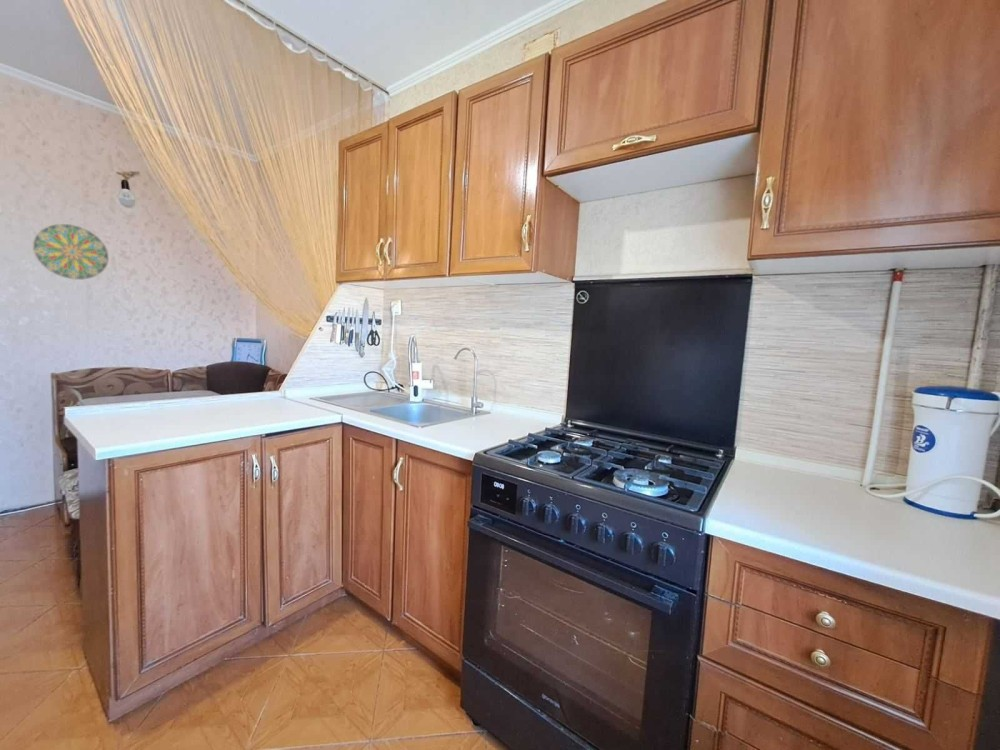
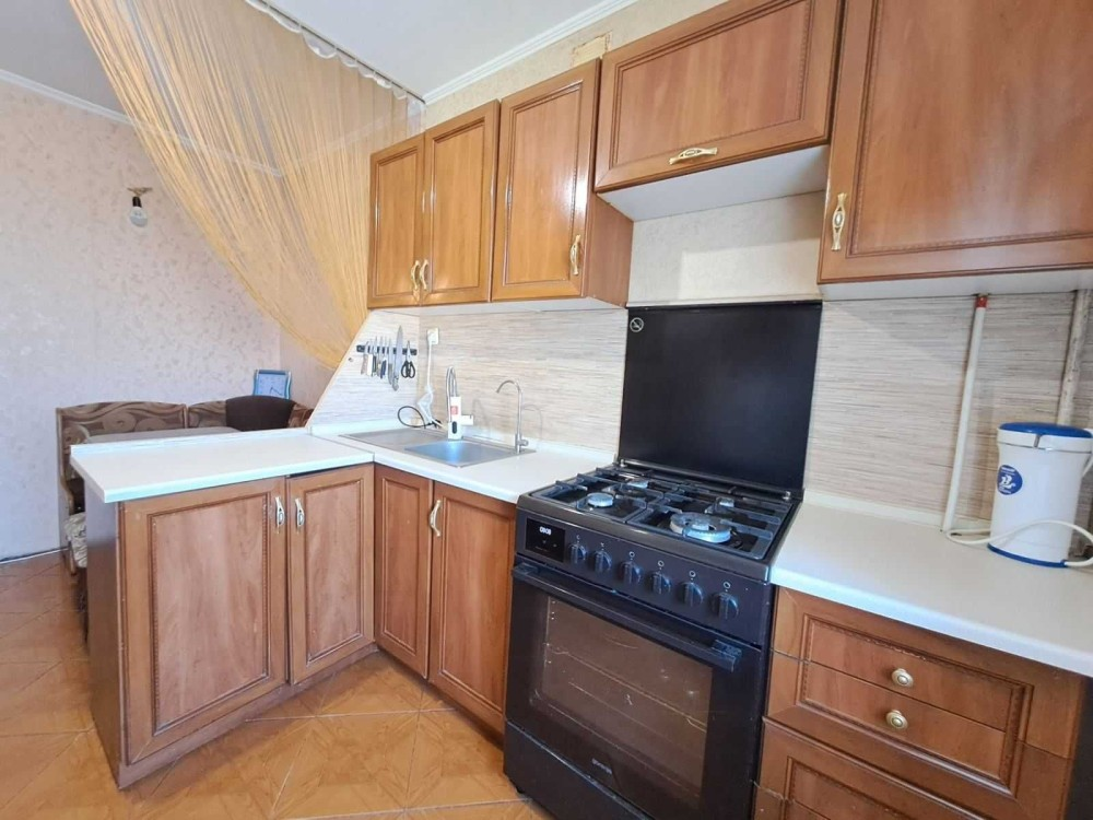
- decorative plate (72, 252)
